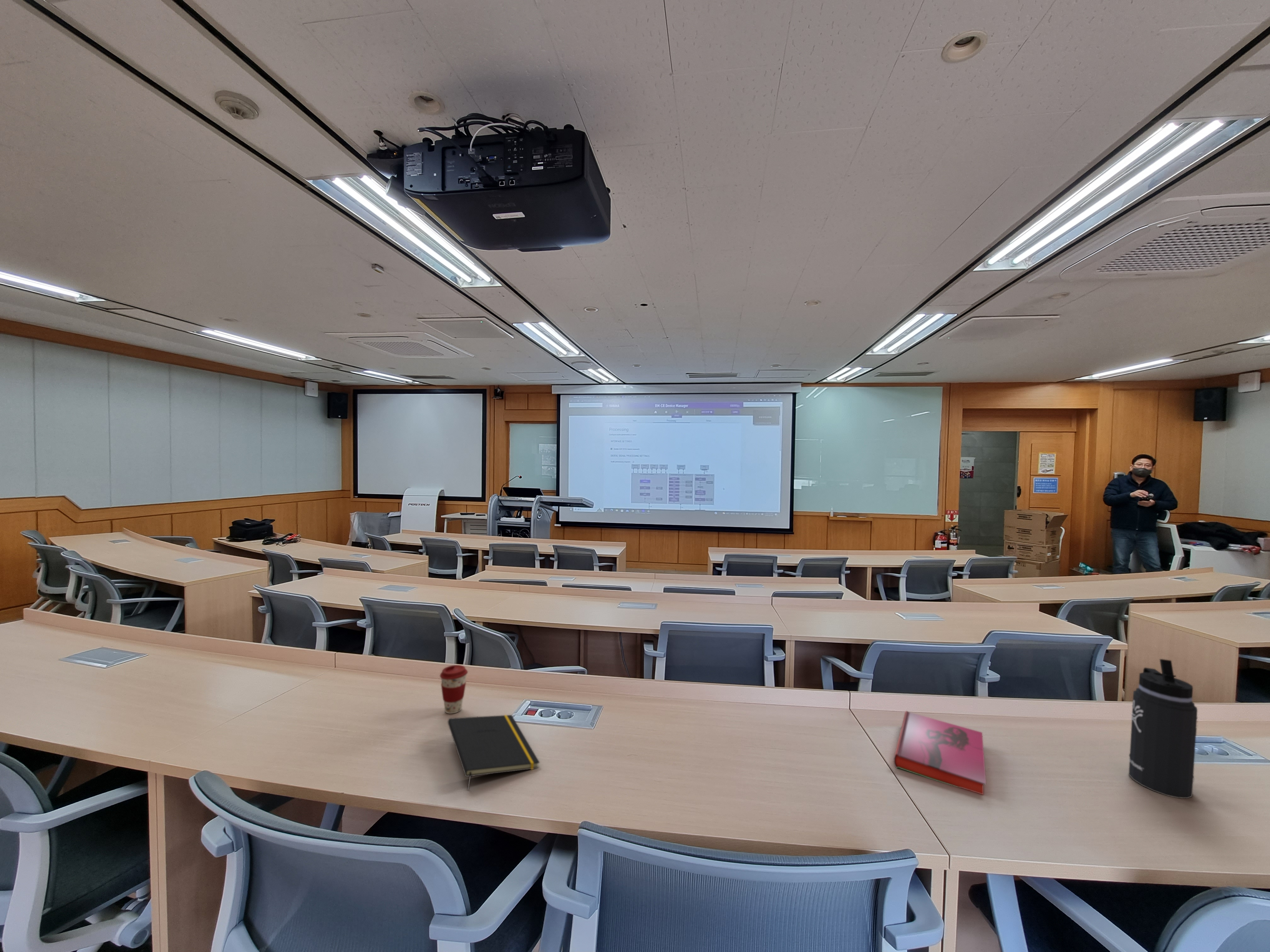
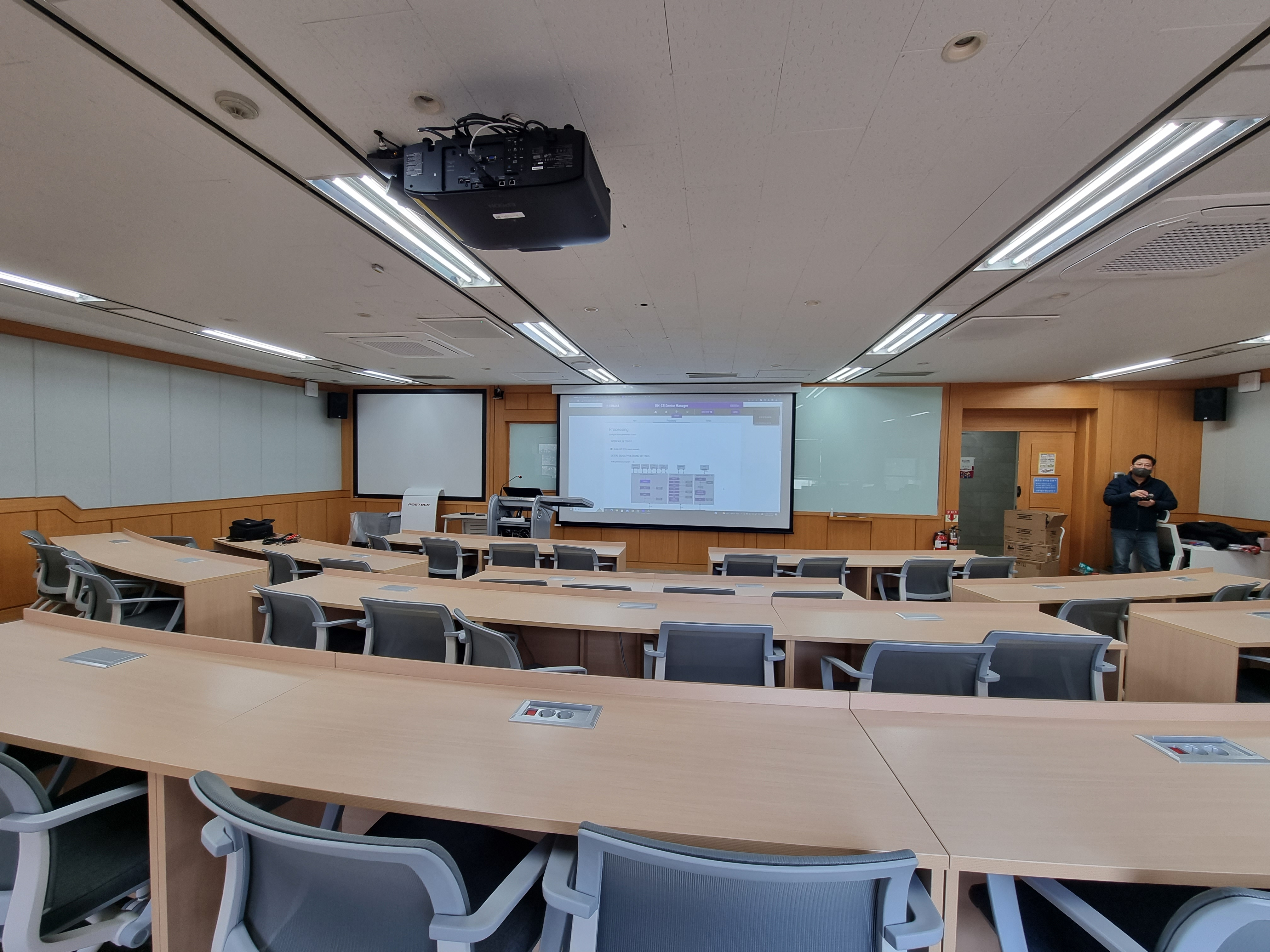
- hardback book (940, 749)
- thermos bottle (1160, 719)
- notepad (491, 742)
- coffee cup (454, 689)
